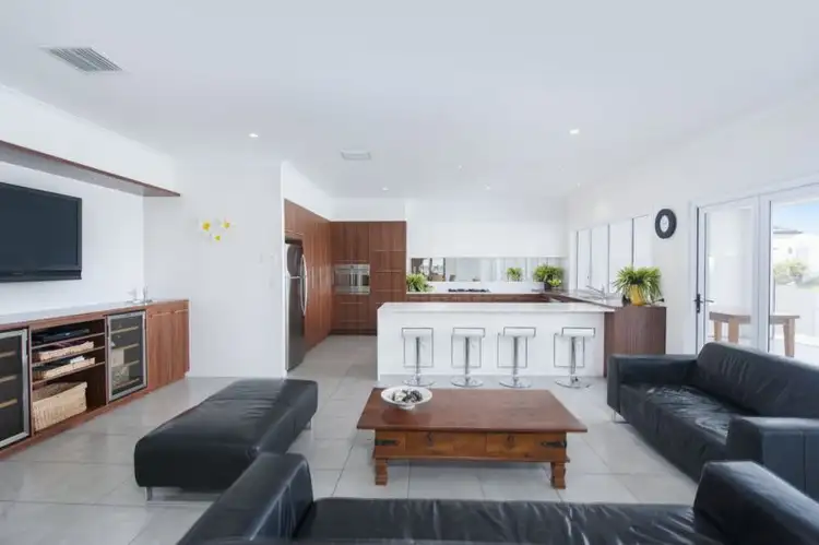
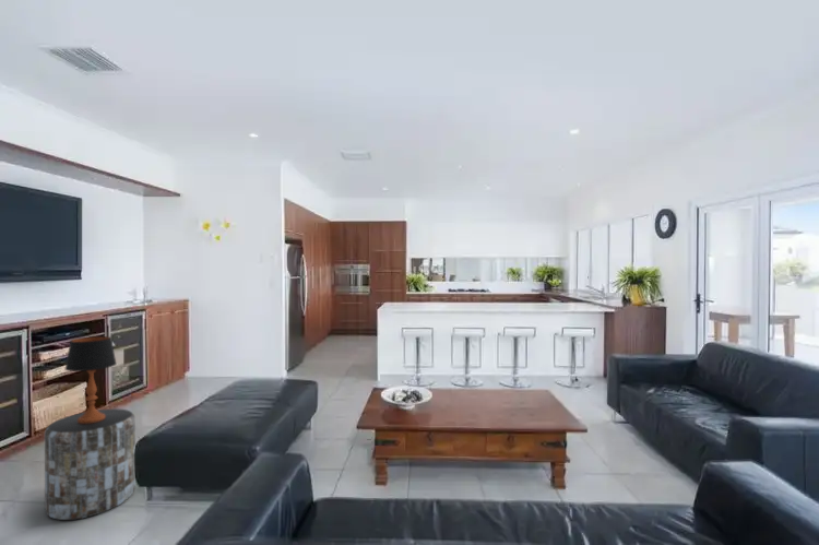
+ table lamp (91, 379)
+ side table (92, 460)
